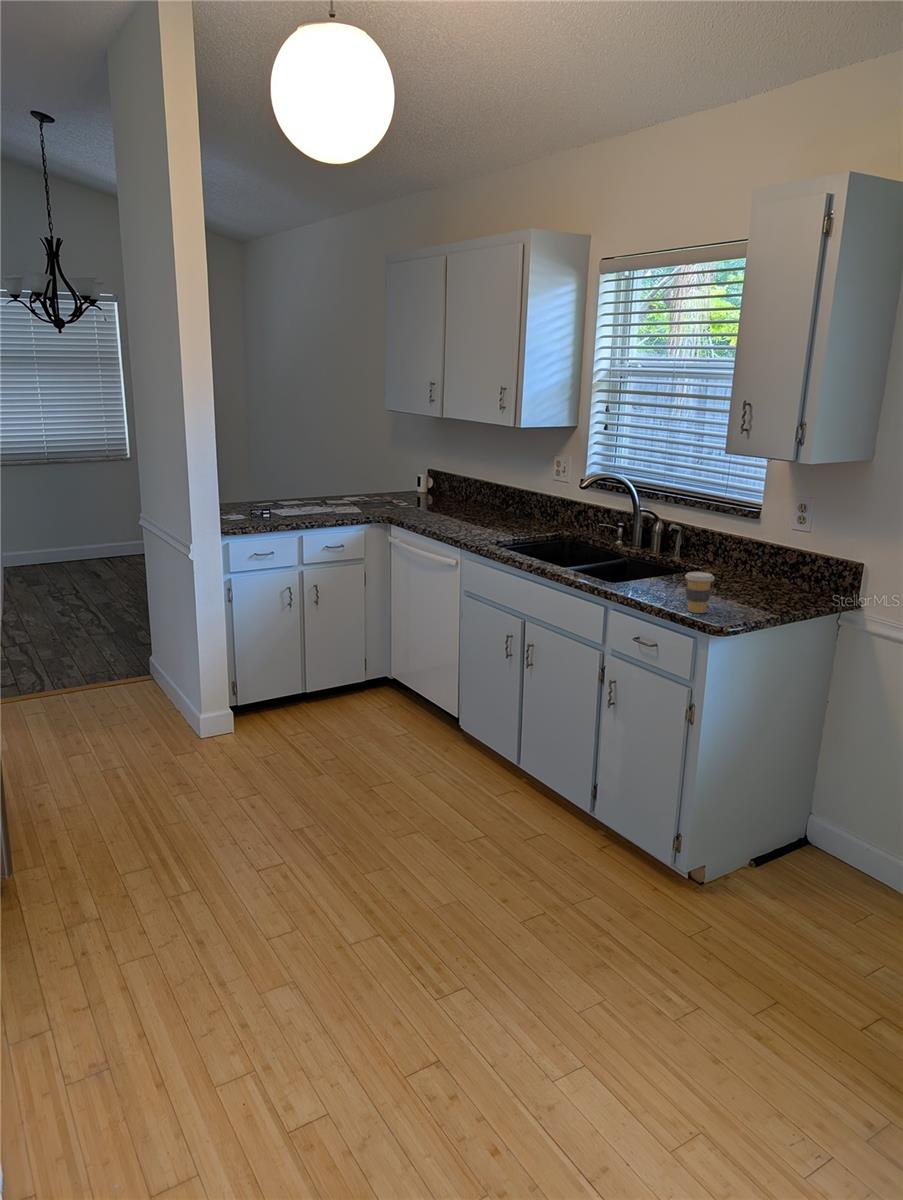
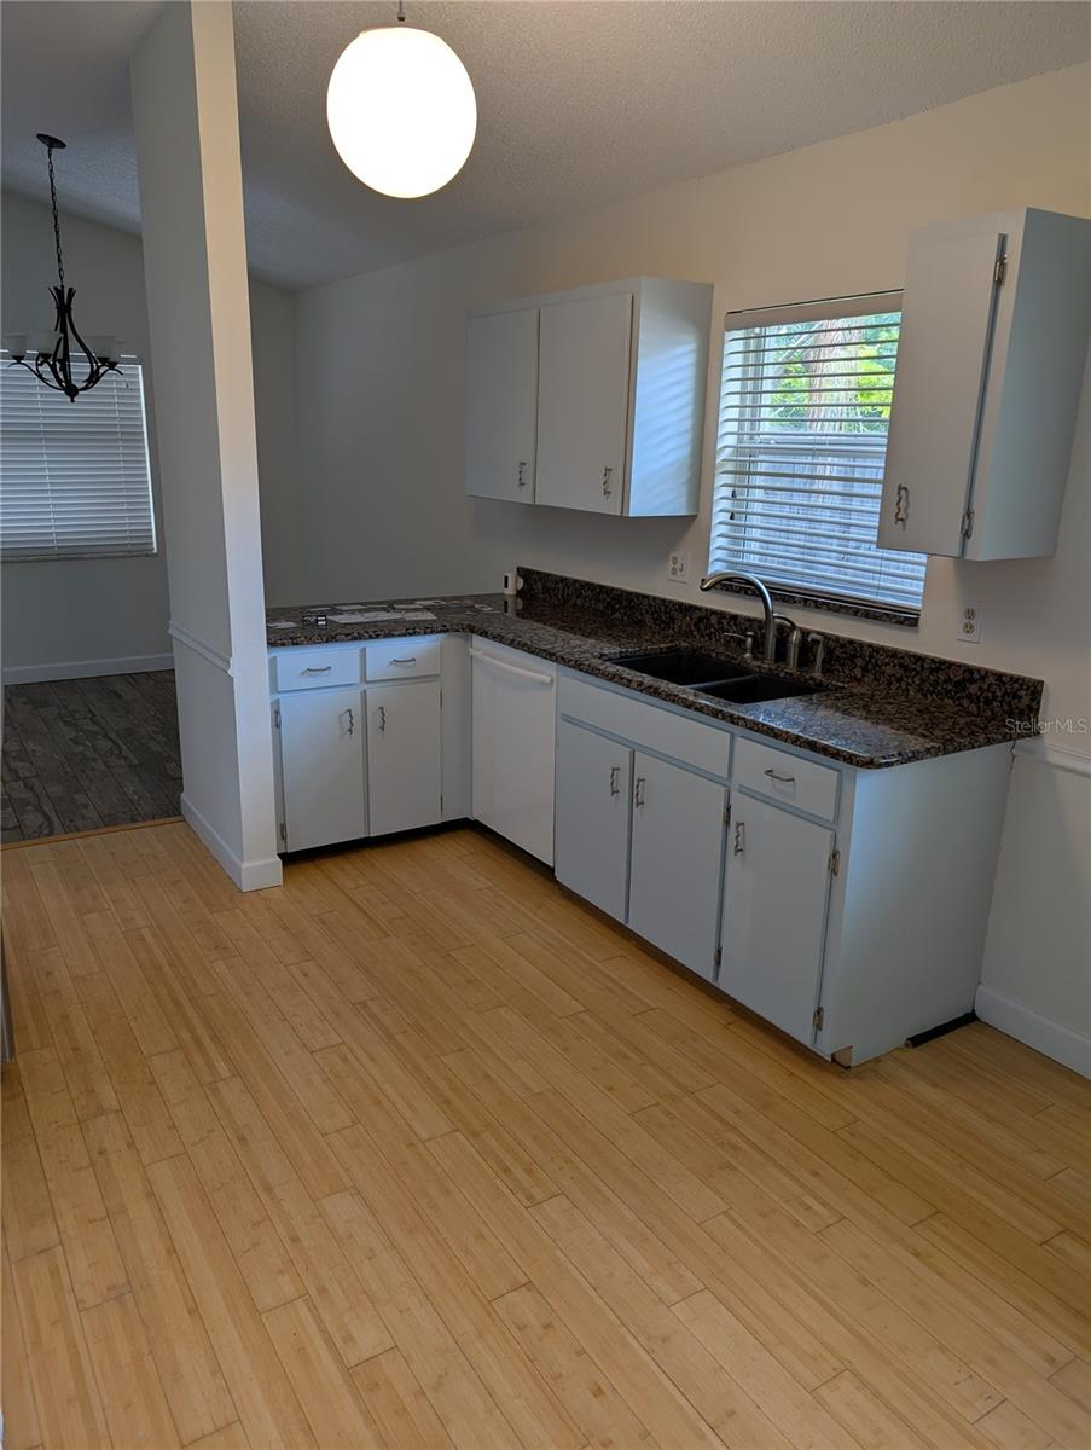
- coffee cup (698, 592)
